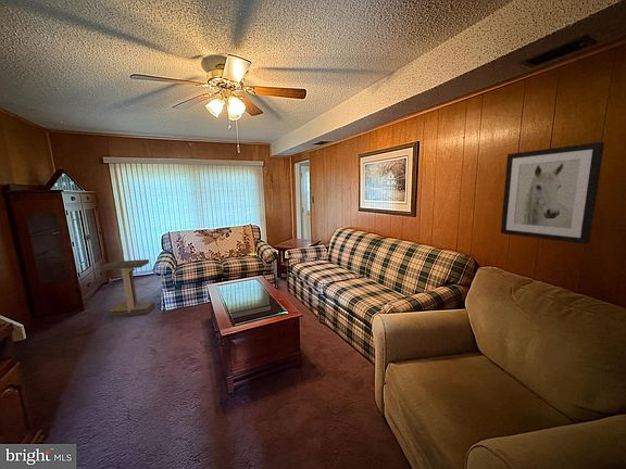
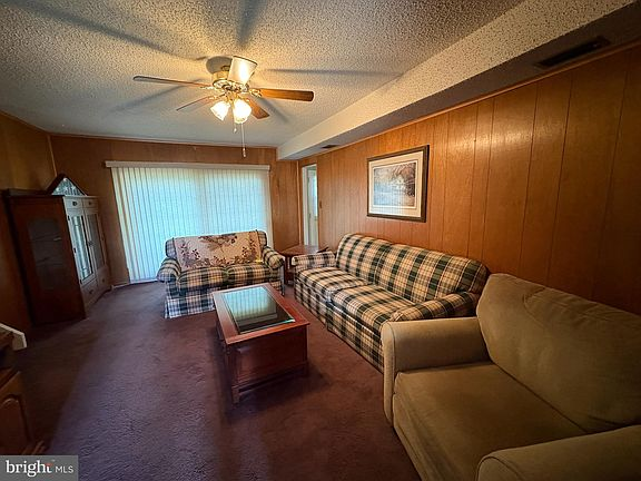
- side table (129, 287)
- wall art (544, 194)
